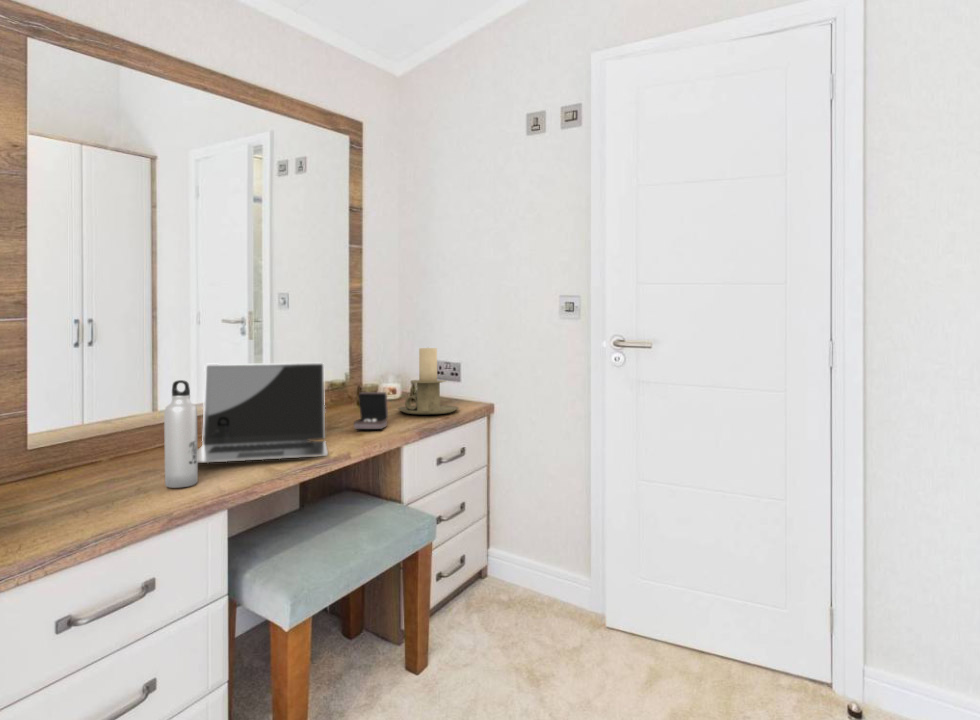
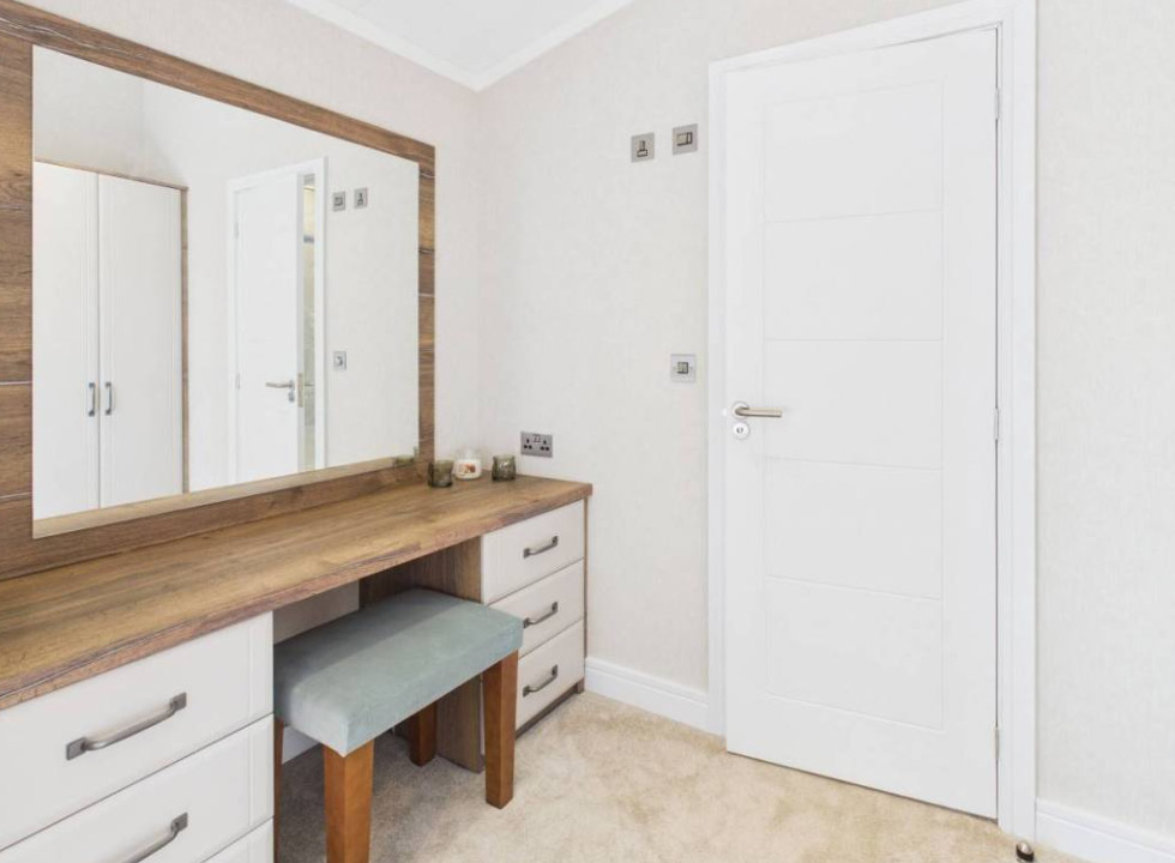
- laptop (263, 407)
- water bottle (181, 432)
- candle holder (428, 379)
- jewelry box (371, 410)
